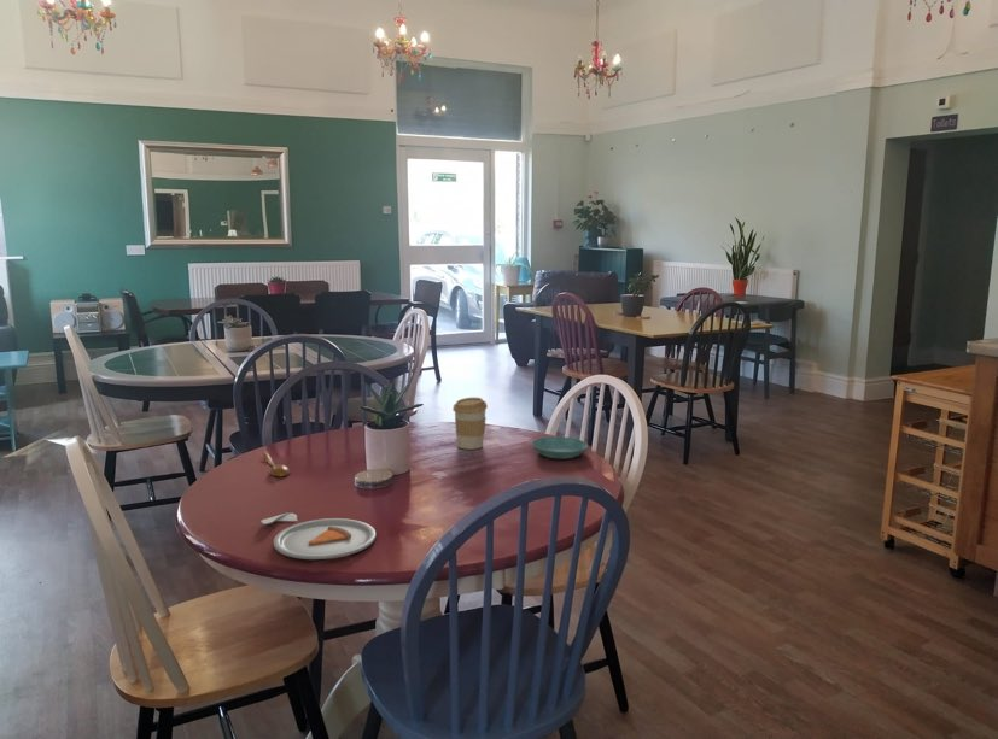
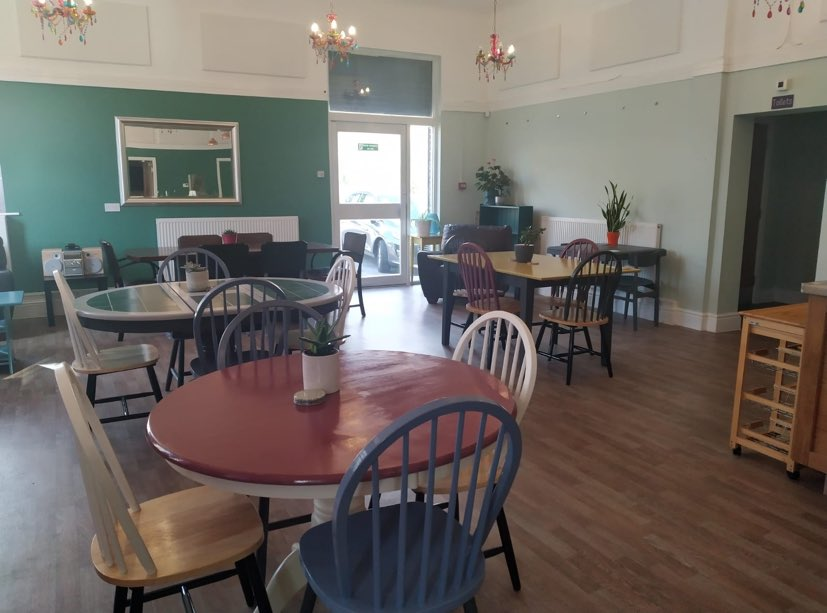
- saucer (559, 448)
- dinner plate (314, 532)
- spoon (272, 463)
- coffee cup (469, 422)
